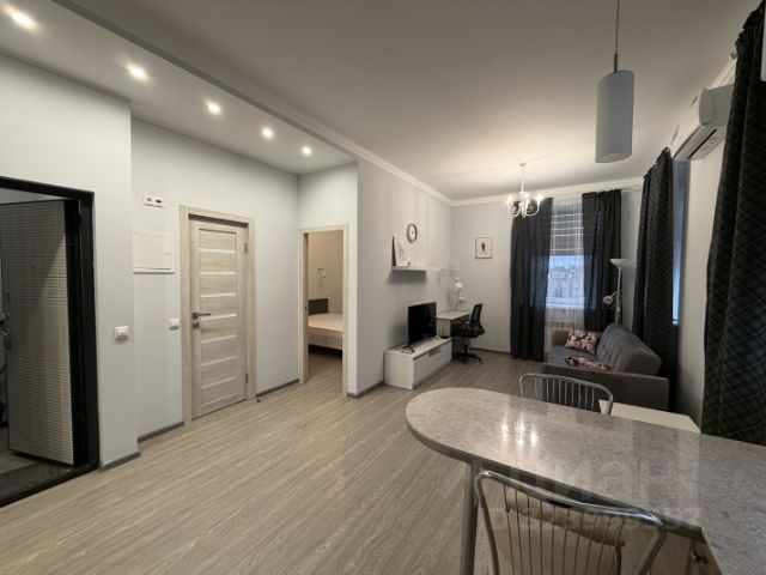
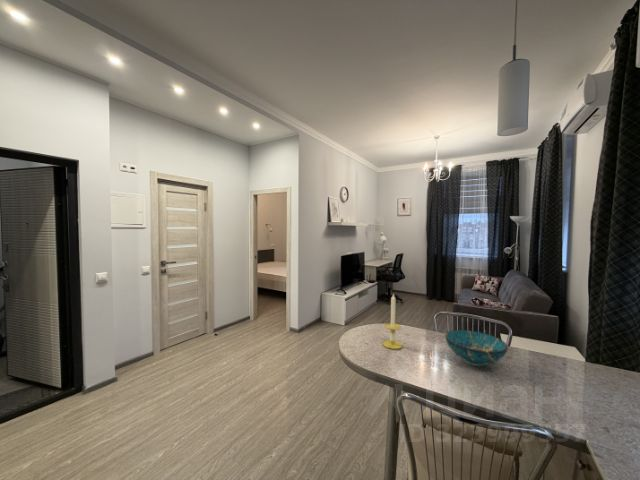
+ candle (392, 319)
+ decorative bowl (474, 350)
